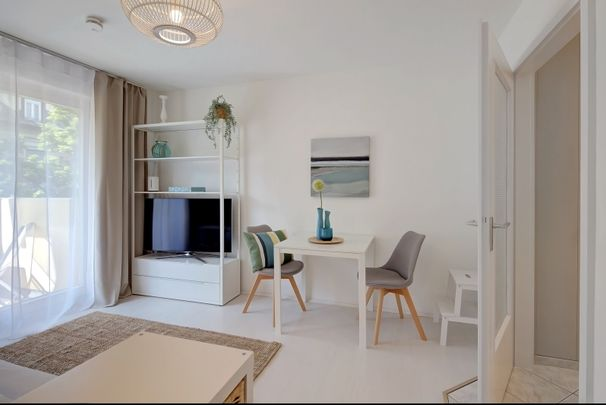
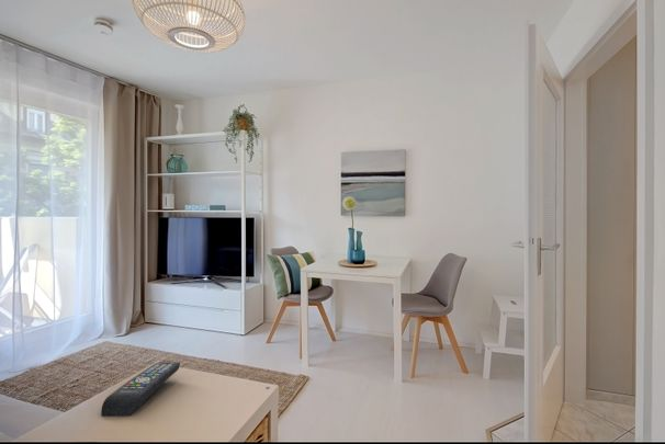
+ remote control (145, 384)
